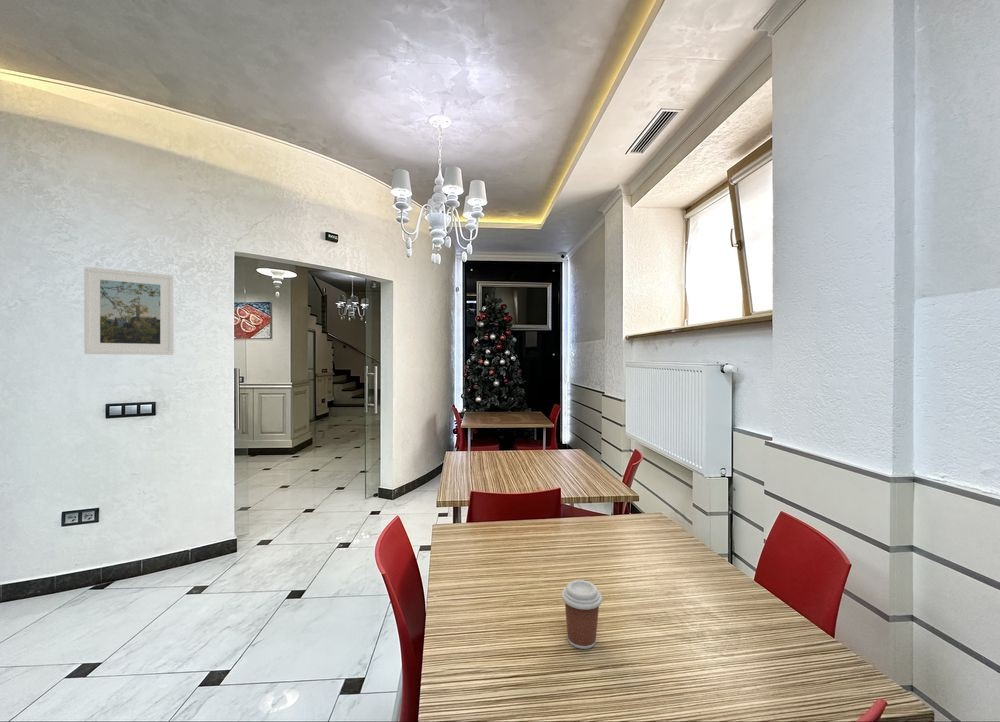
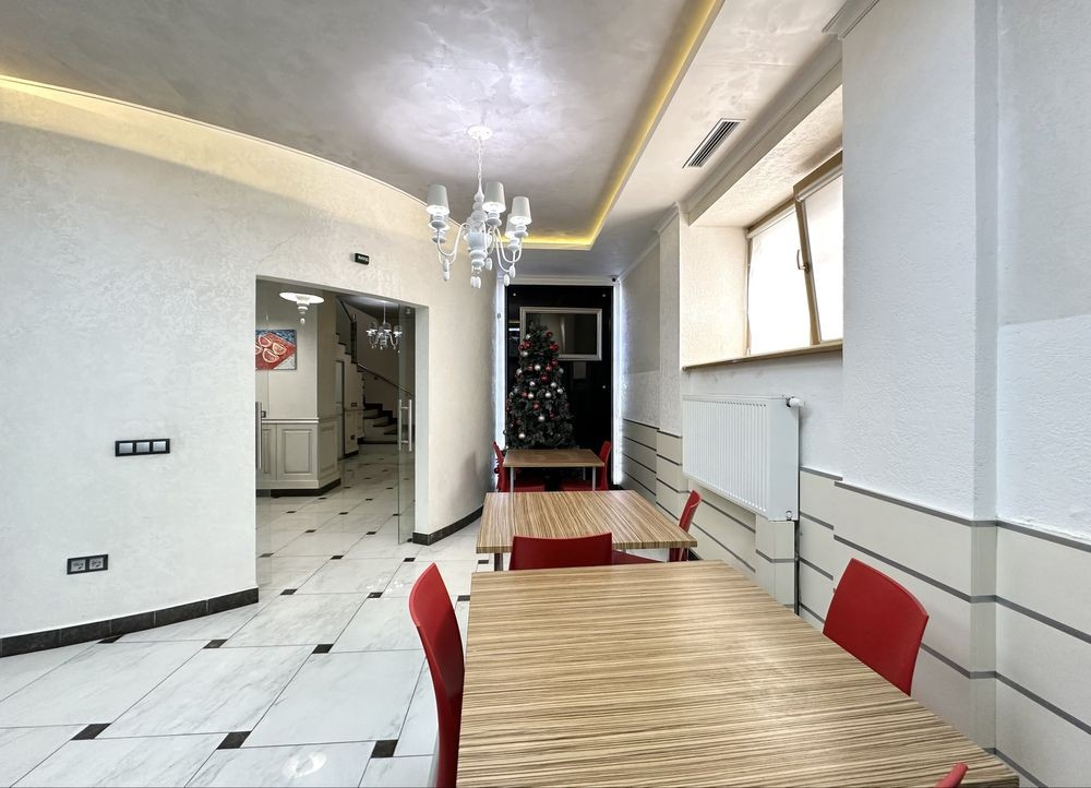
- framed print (131, 312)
- coffee cup (581, 613)
